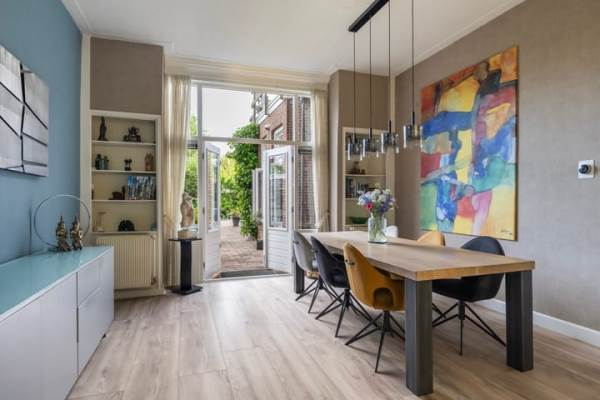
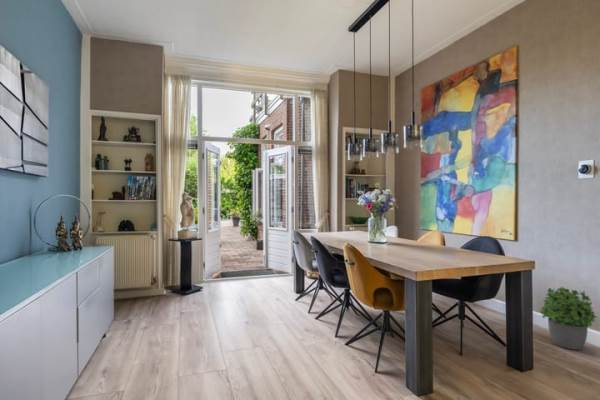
+ potted plant (567, 316)
